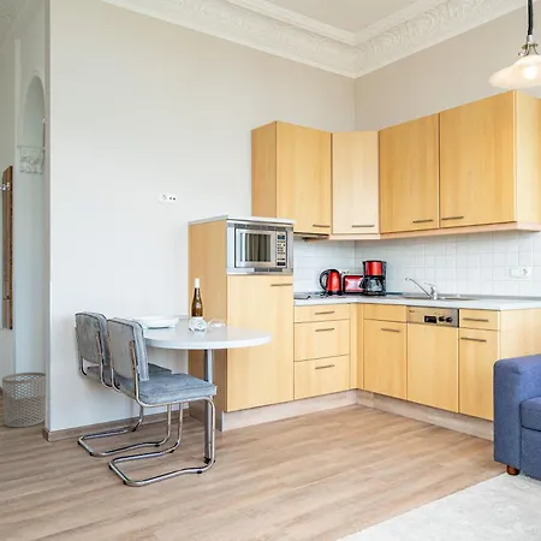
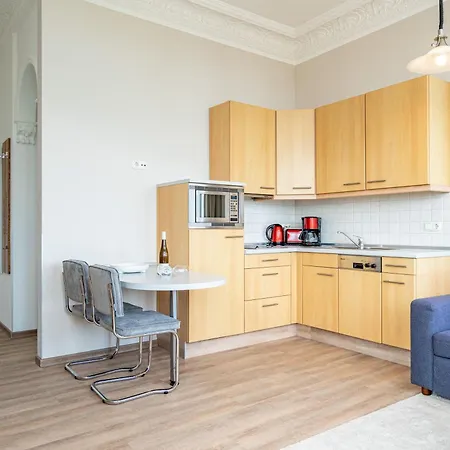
- waste bin (24, 399)
